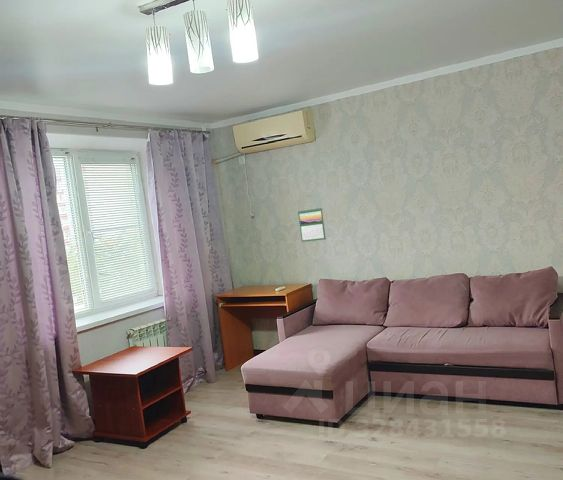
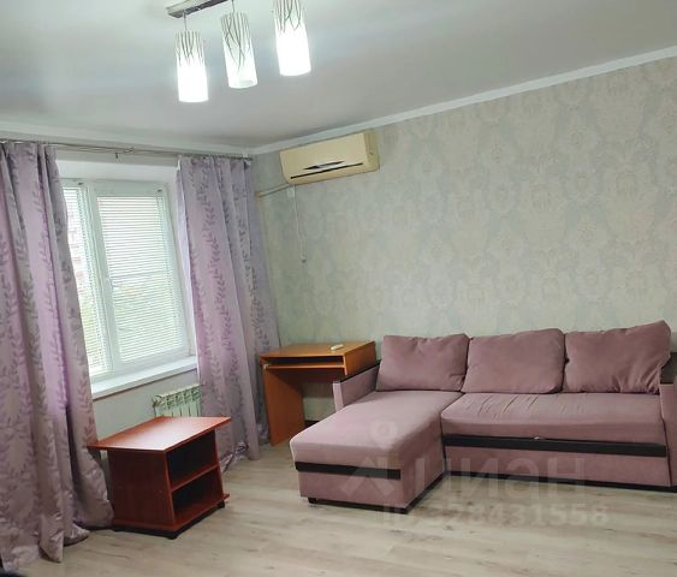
- calendar (311, 224)
